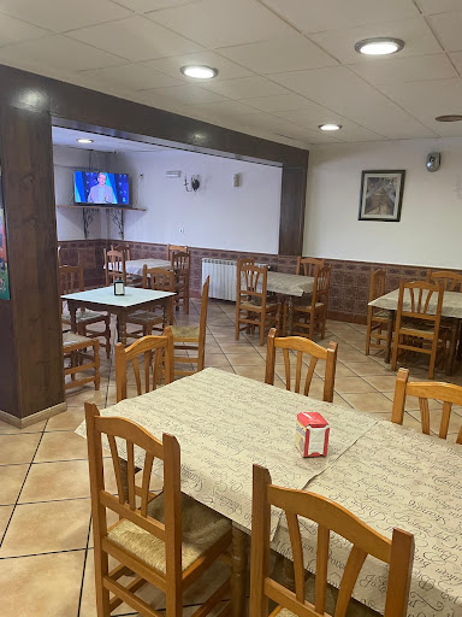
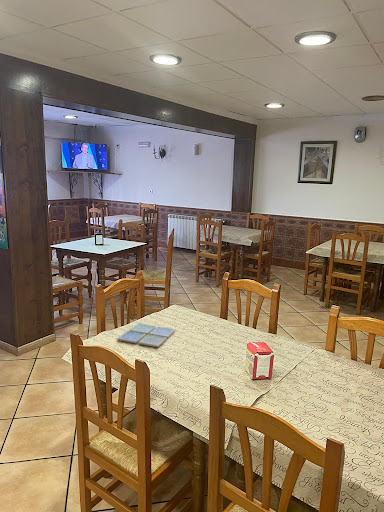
+ drink coaster (147, 334)
